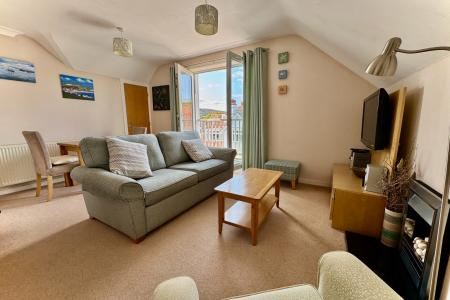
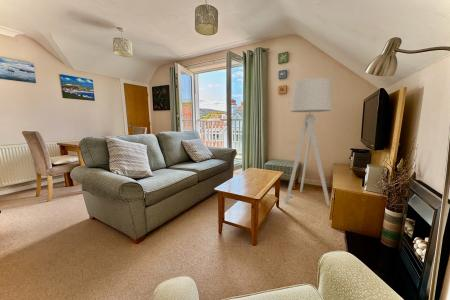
+ floor lamp (307, 143)
